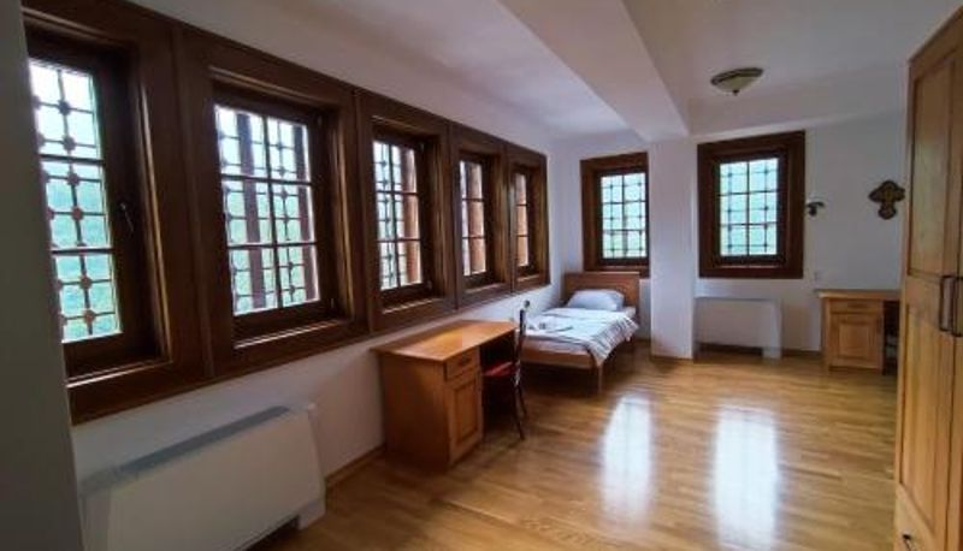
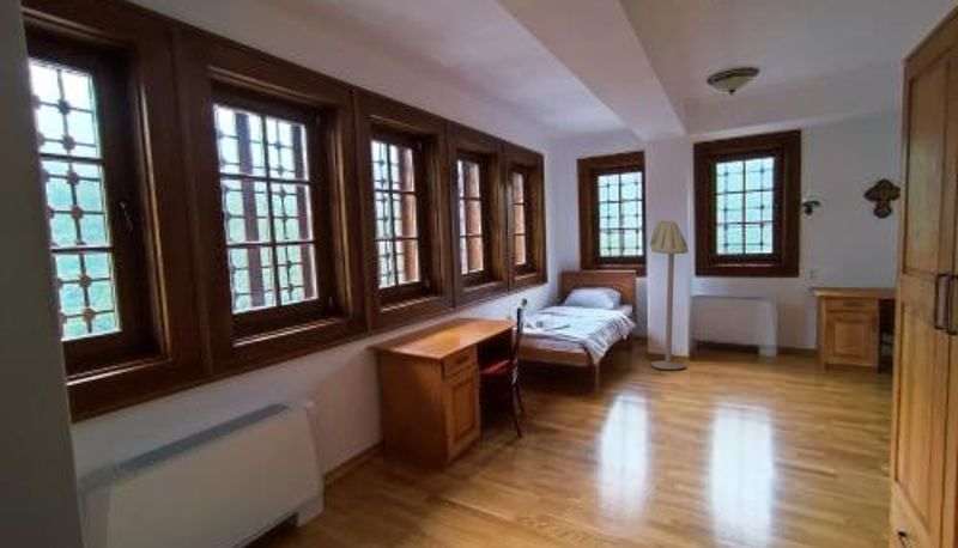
+ floor lamp (668, 292)
